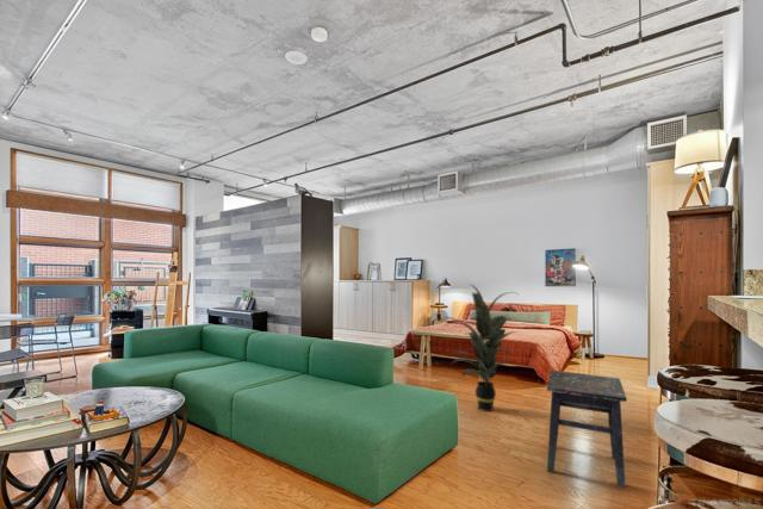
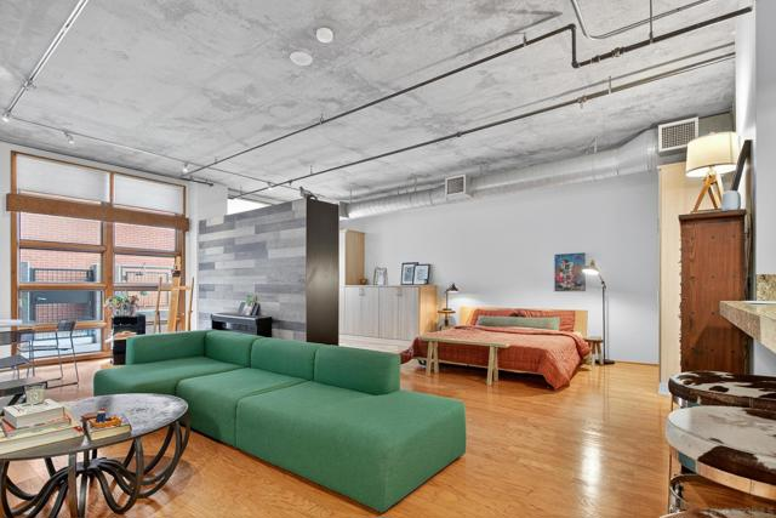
- indoor plant (482, 346)
- side table (584, 423)
